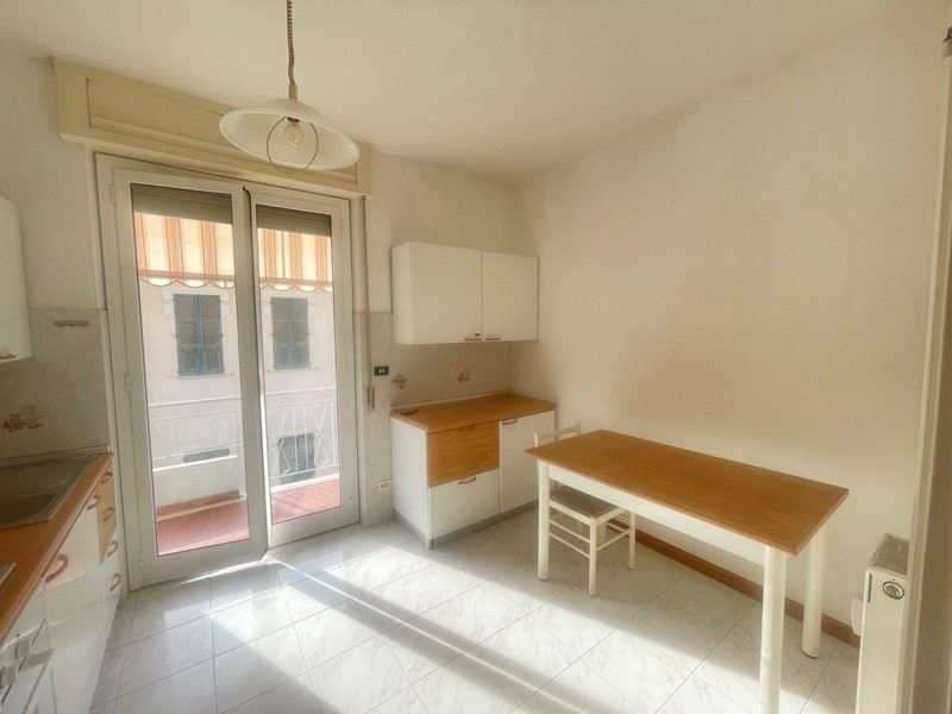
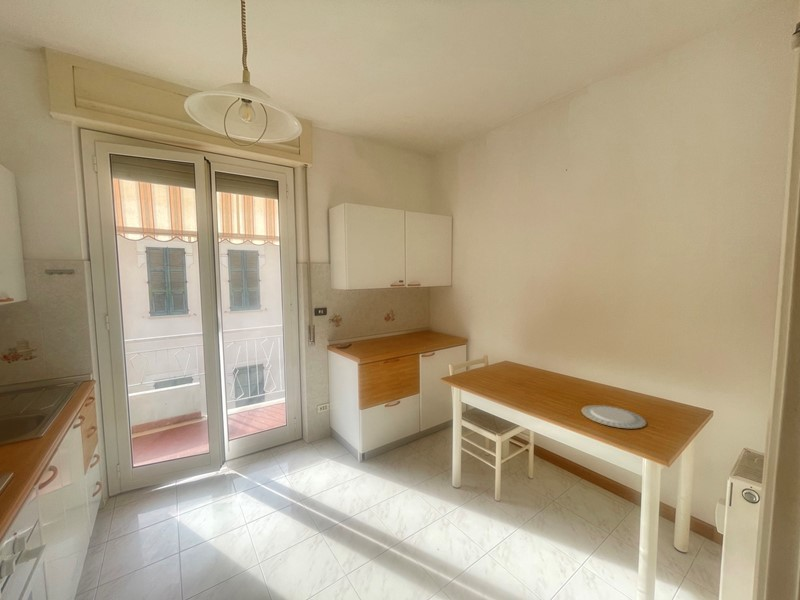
+ chinaware (612, 414)
